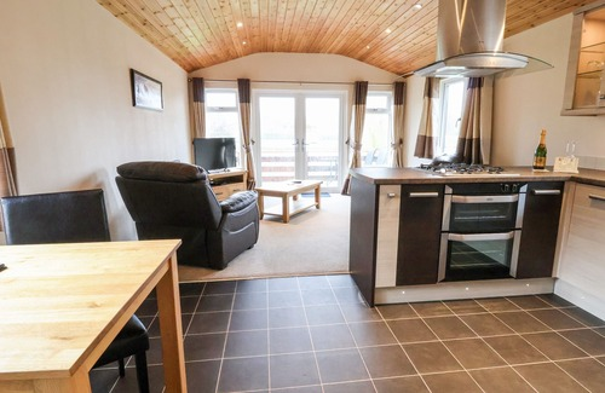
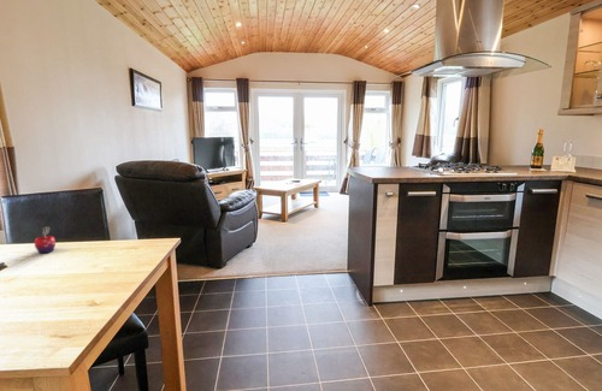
+ mug (45, 237)
